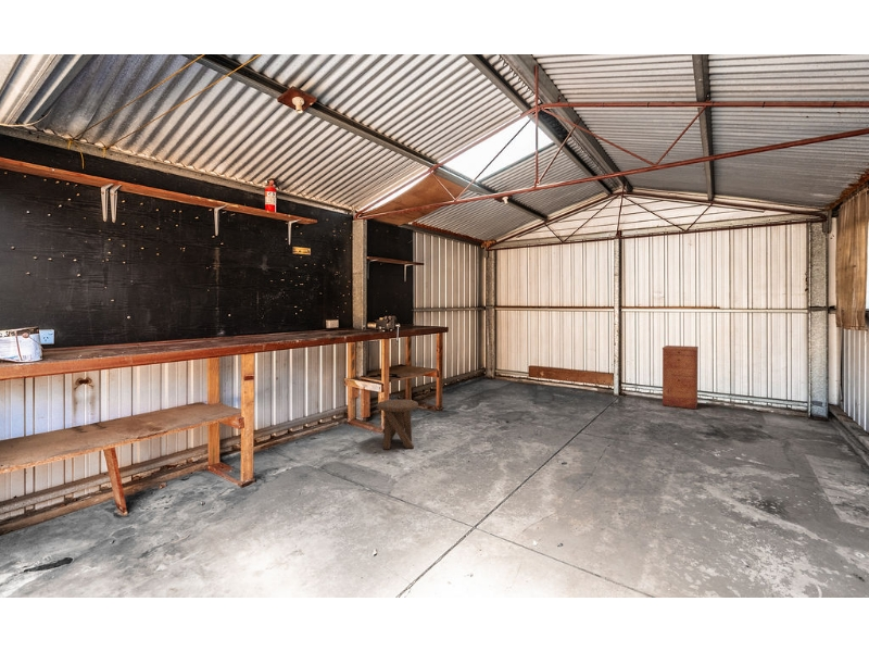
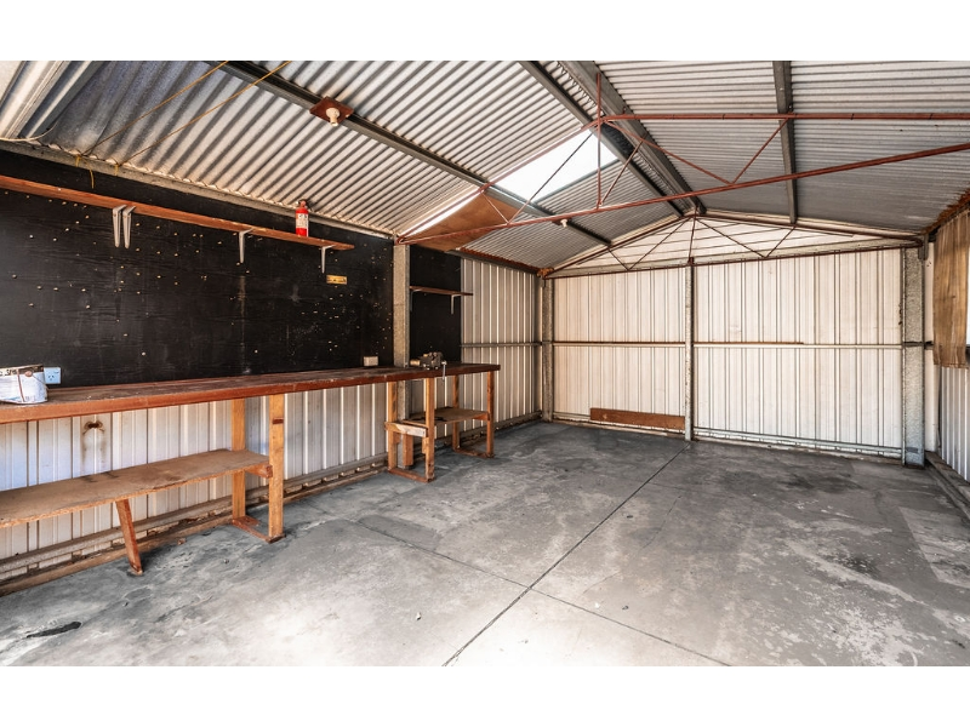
- filing cabinet (680, 375)
- music stool (398, 423)
